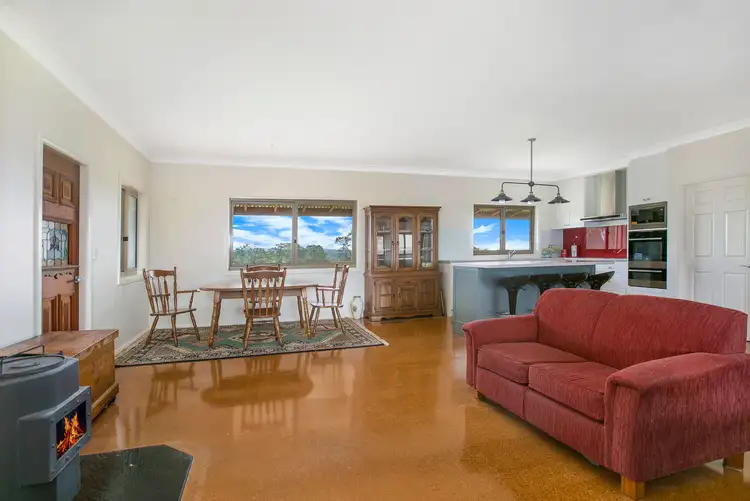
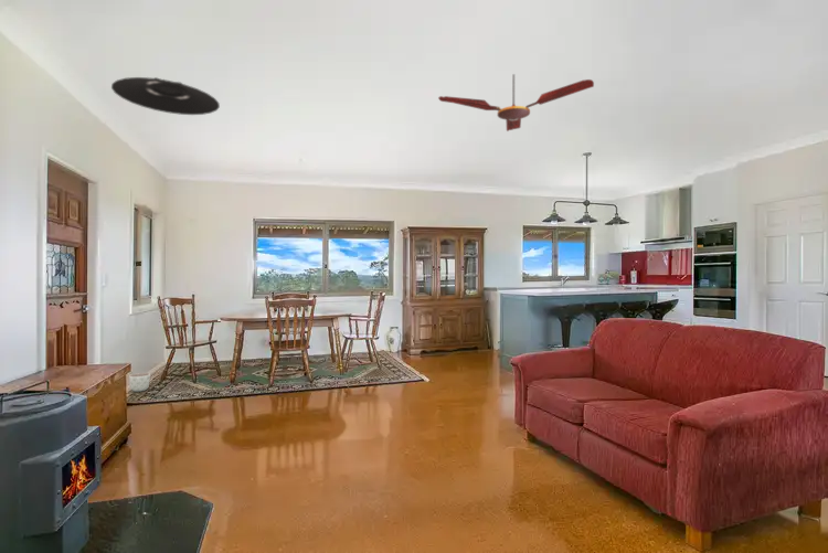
+ ceiling light (168, 91)
+ planter (139, 382)
+ ceiling fan (512, 103)
